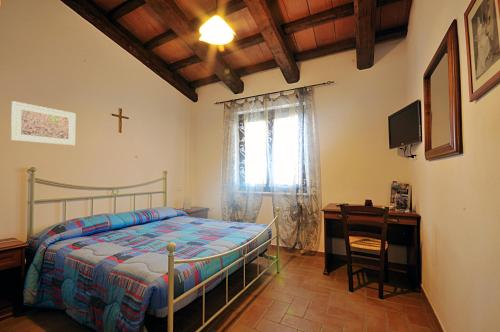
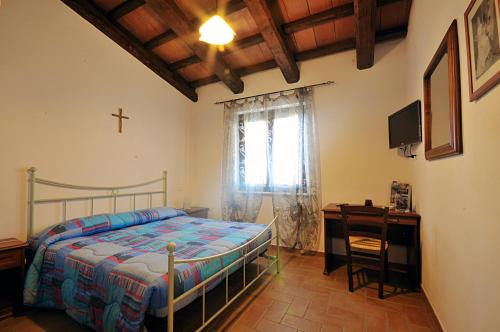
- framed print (46, 125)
